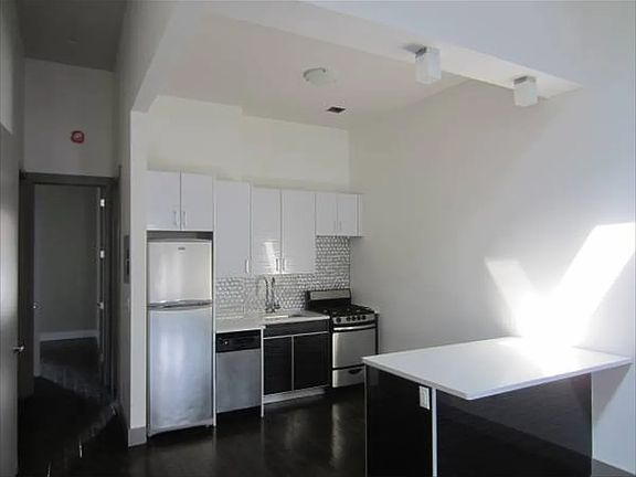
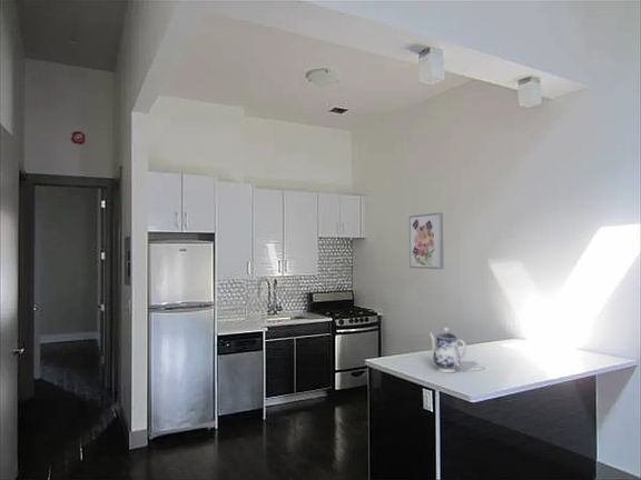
+ teapot (446, 349)
+ wall art (425, 241)
